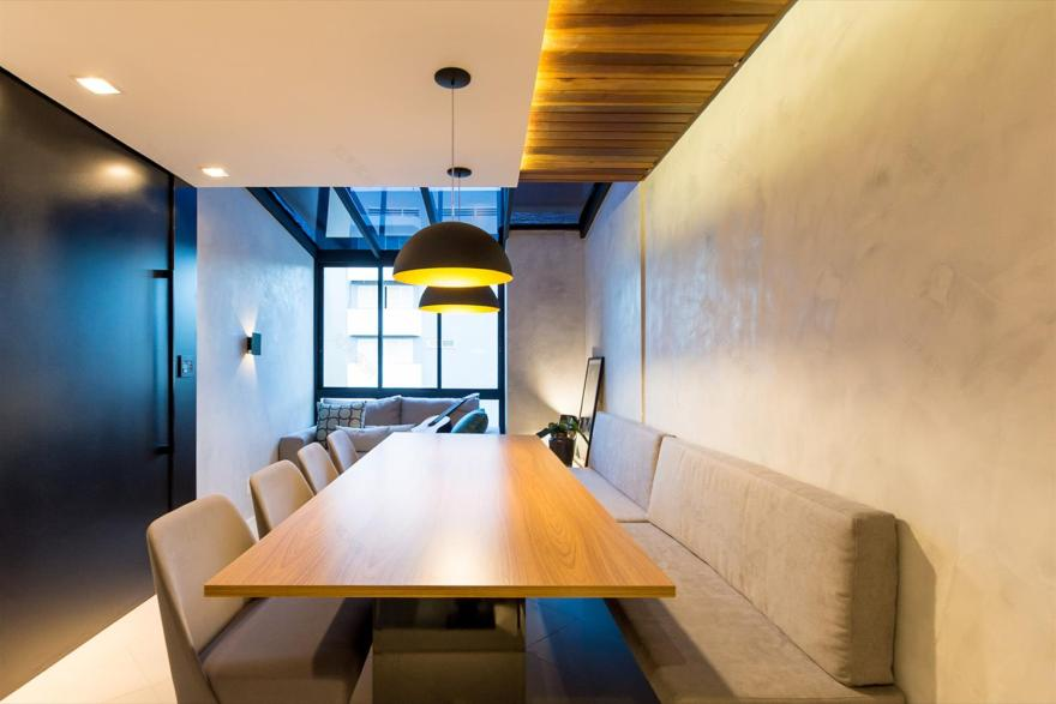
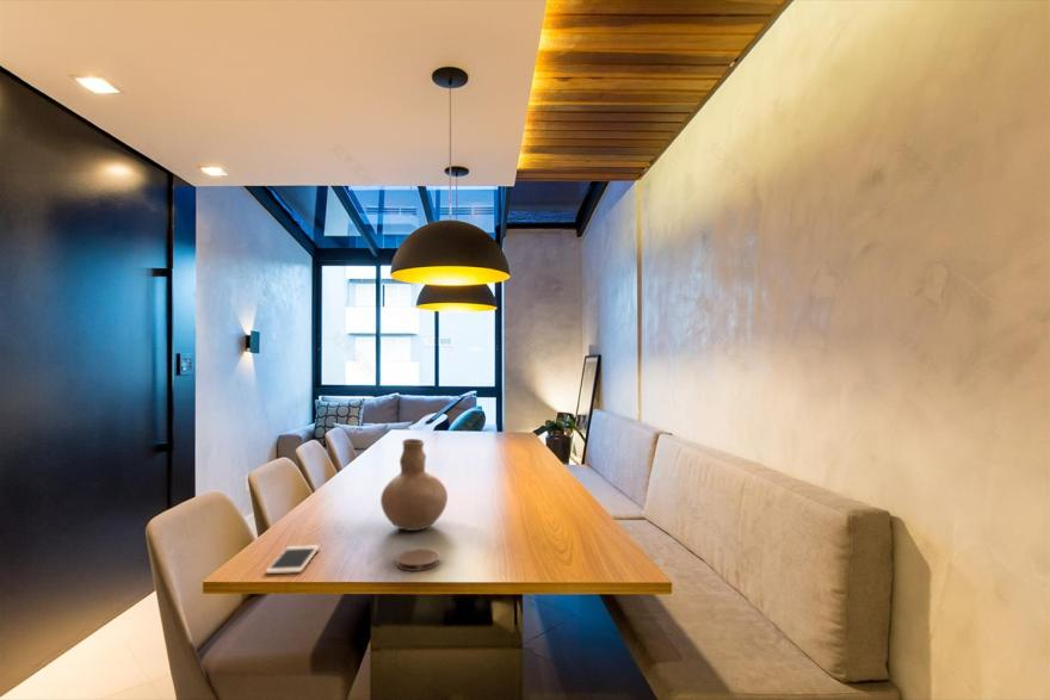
+ coaster (418, 559)
+ cell phone (294, 558)
+ vase (414, 483)
